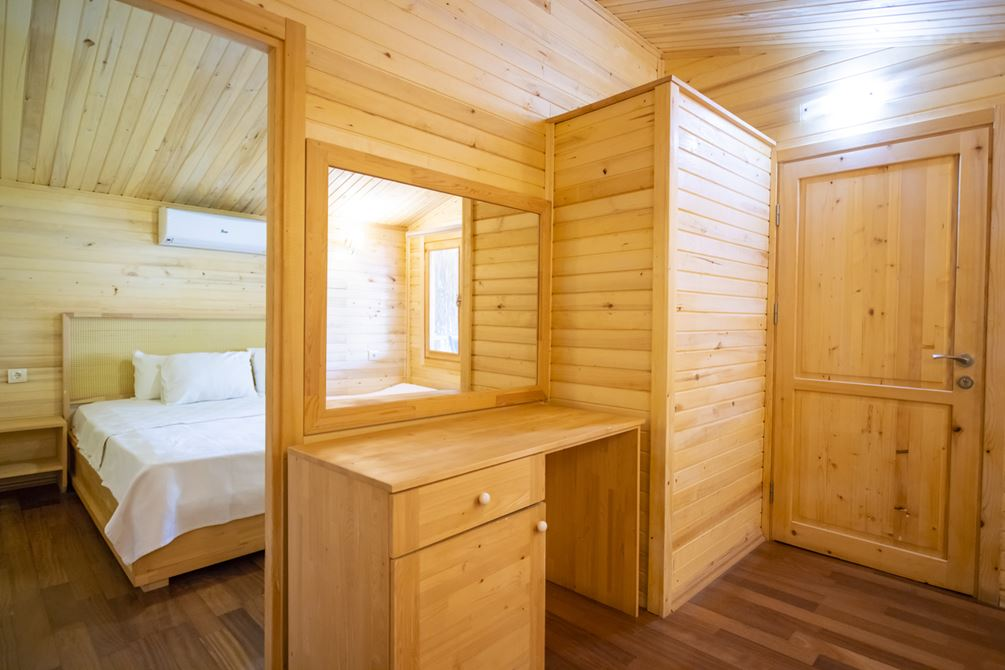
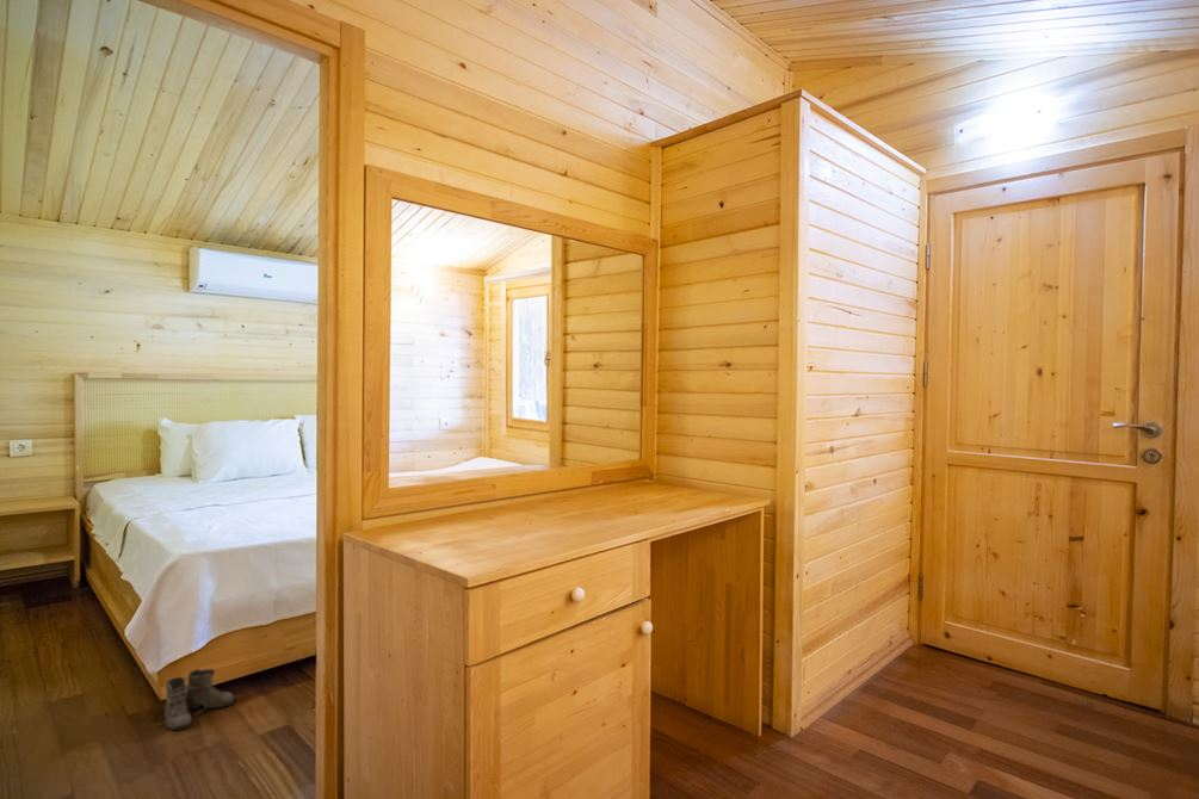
+ boots (192, 695)
